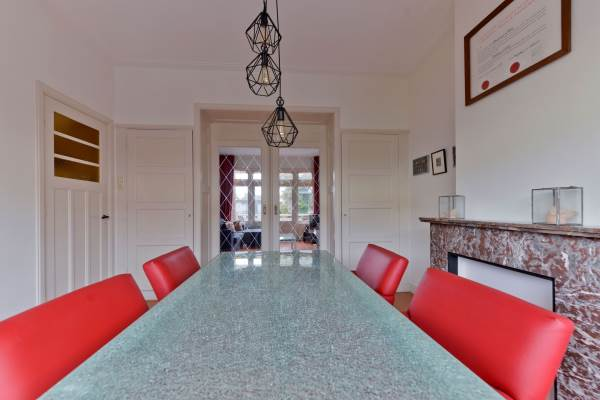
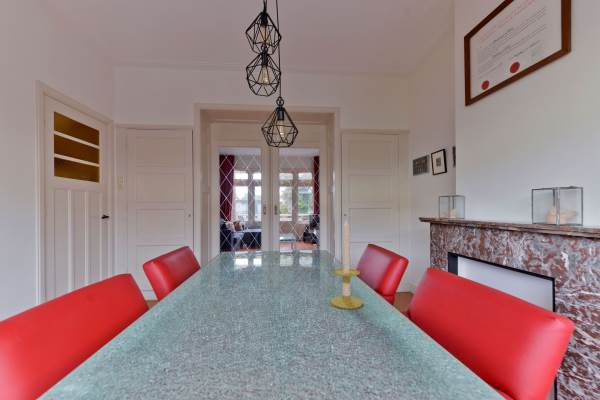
+ candle (346, 260)
